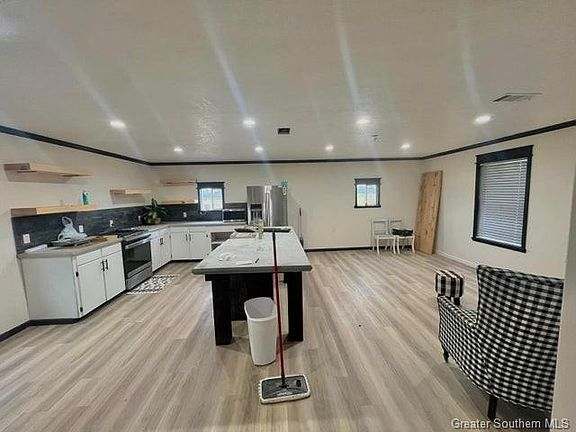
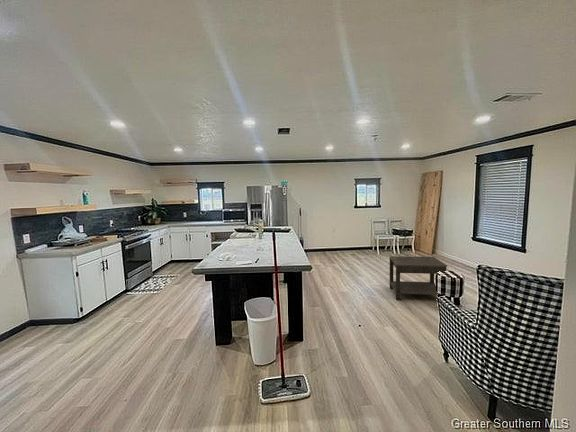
+ side table (415, 272)
